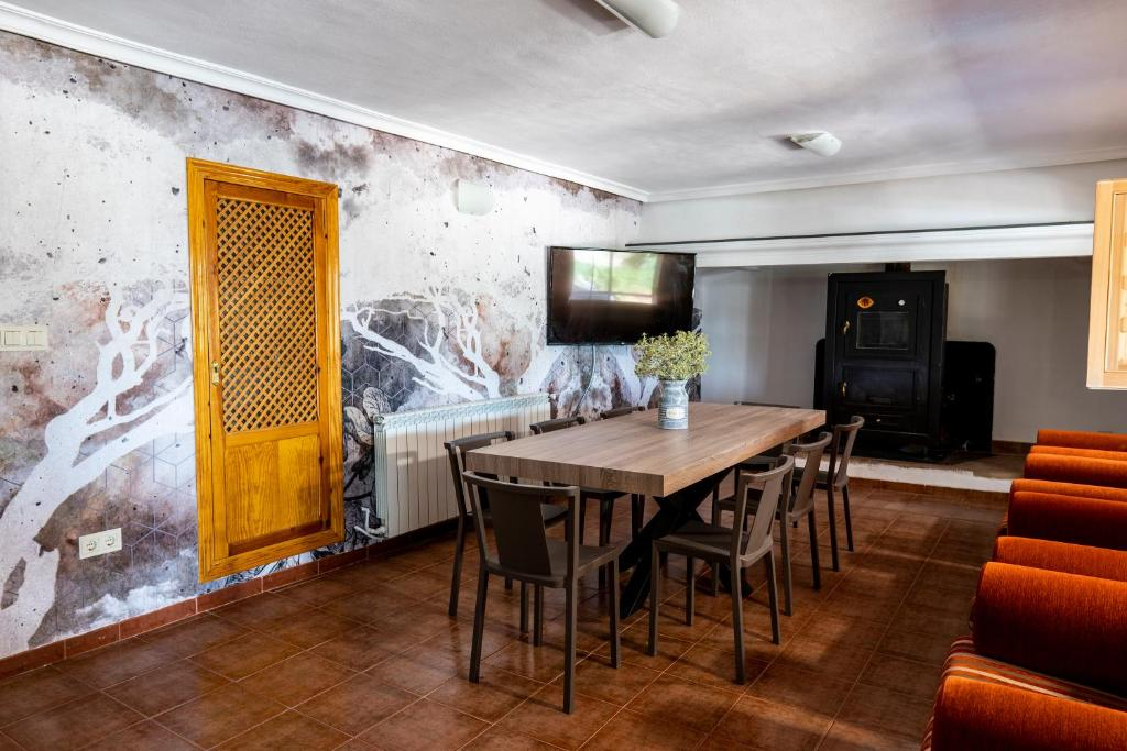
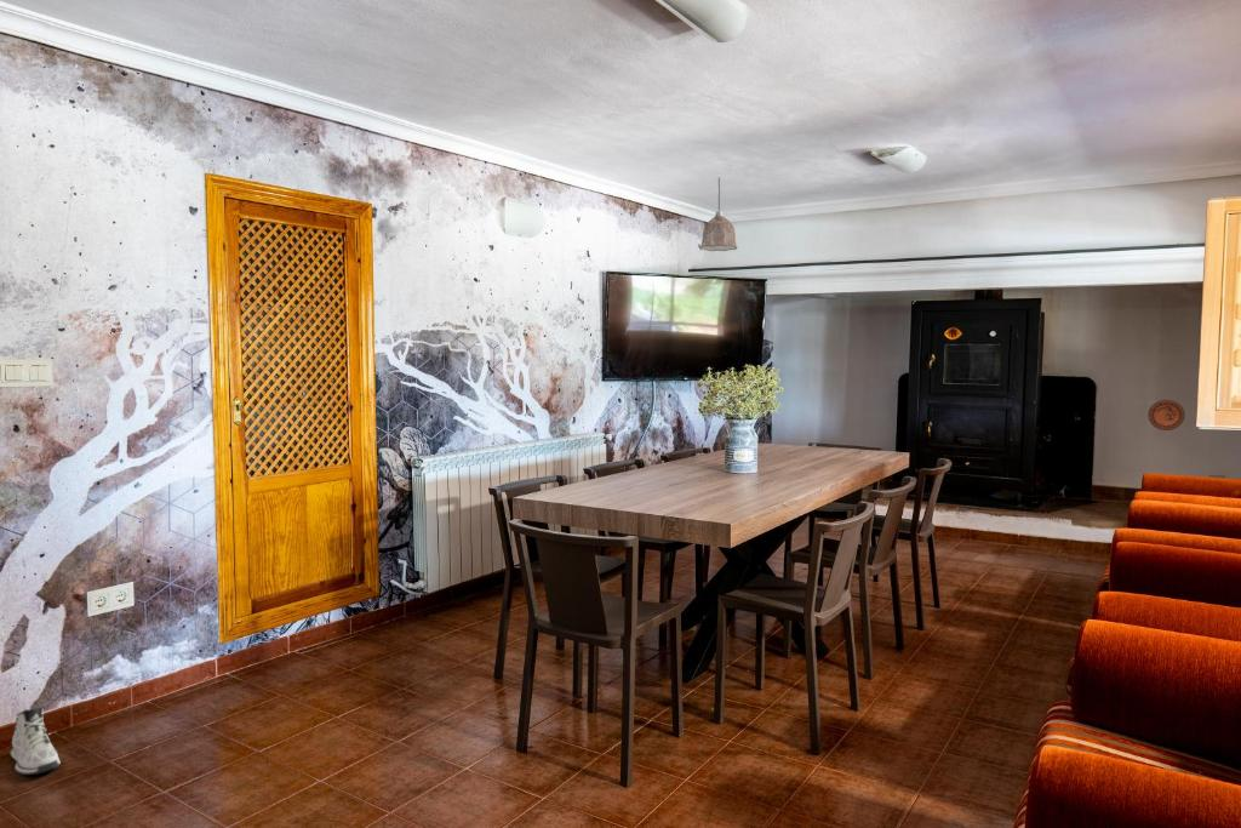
+ pendant lamp (719, 212)
+ sneaker (32, 737)
+ decorative plate (1166, 415)
